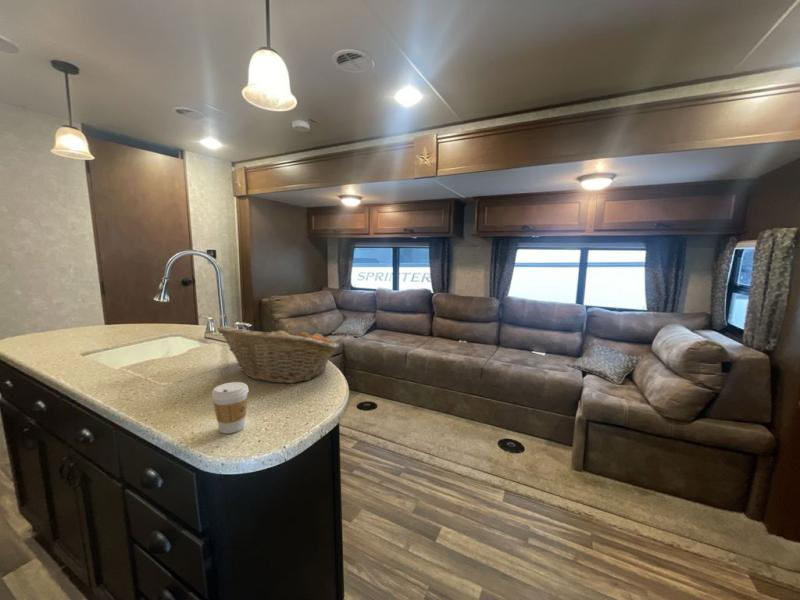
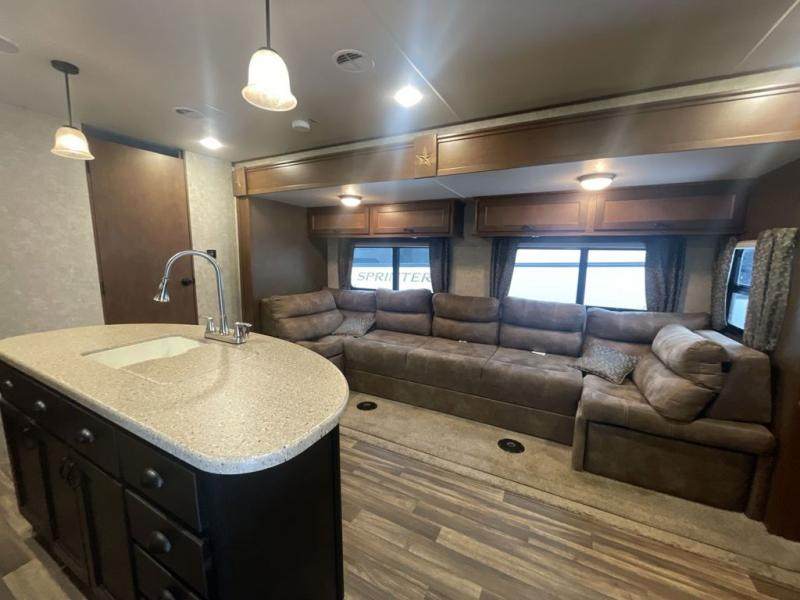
- fruit basket (279, 346)
- coffee cup (231, 406)
